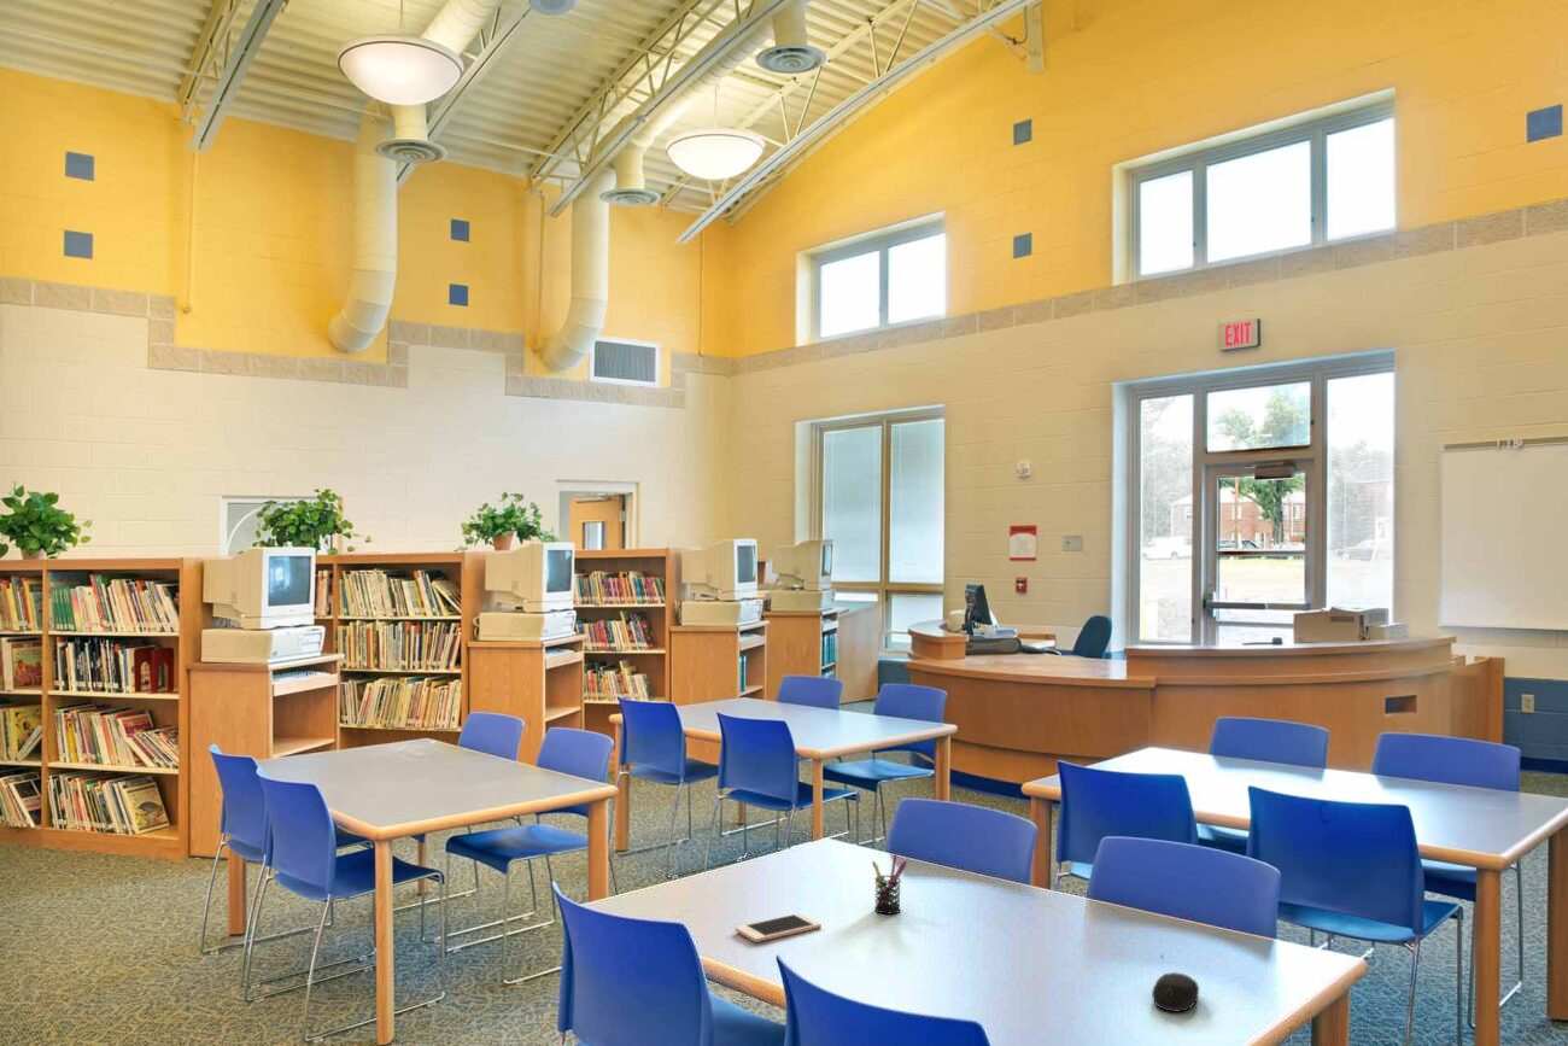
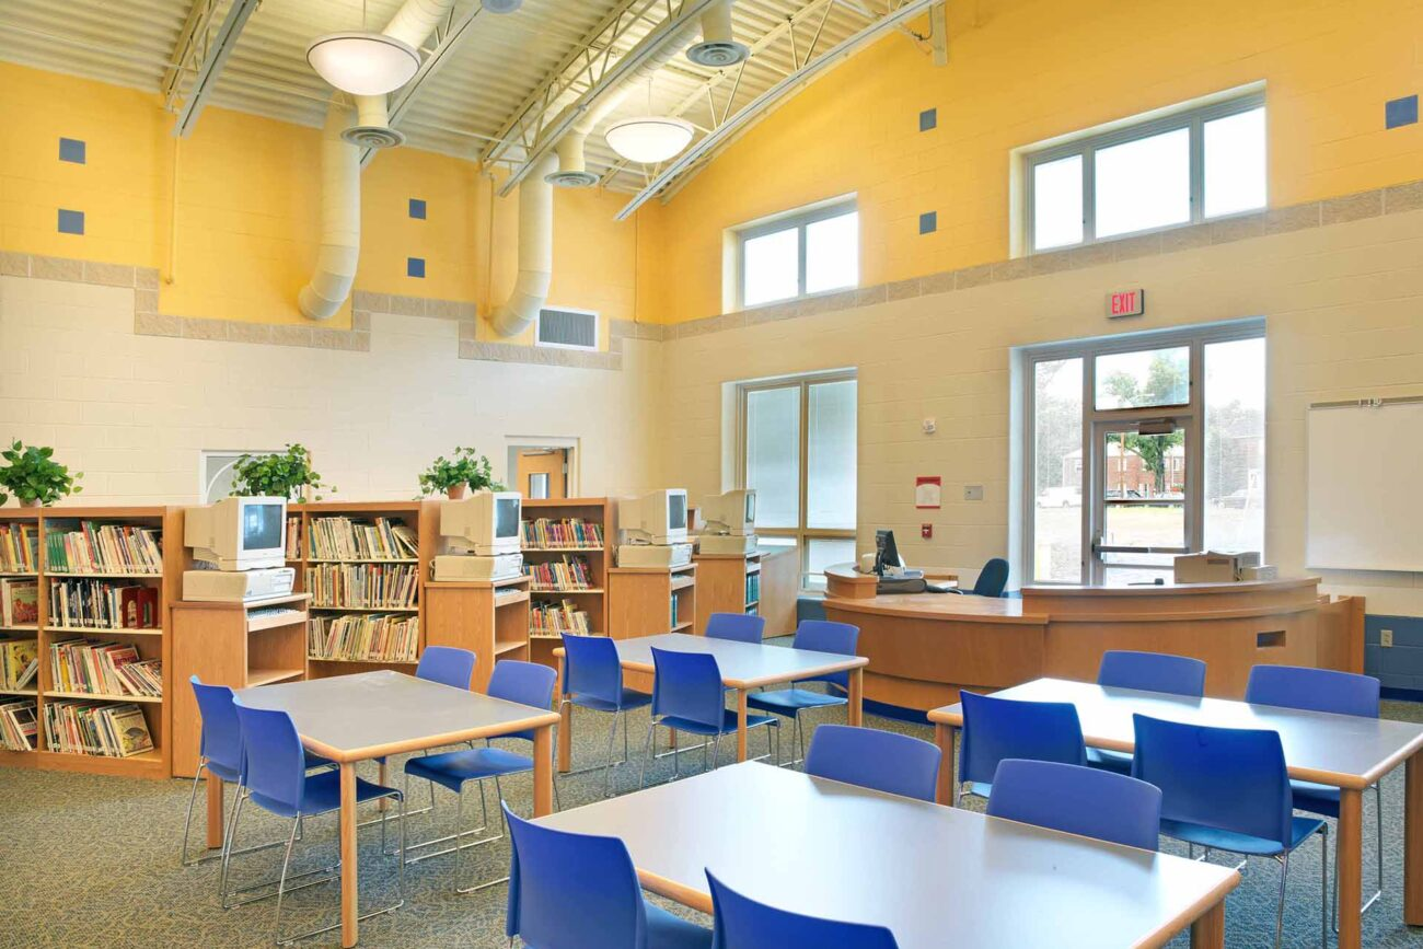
- computer mouse (1175, 989)
- pen holder (885, 882)
- cell phone (778, 927)
